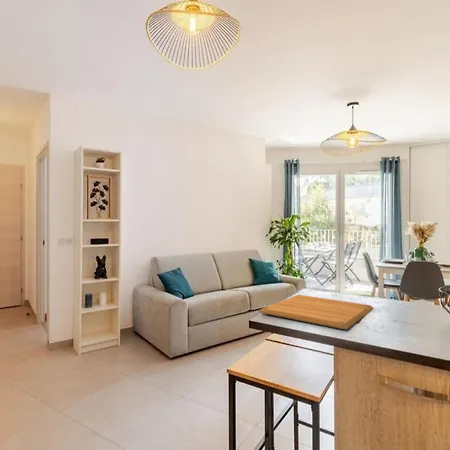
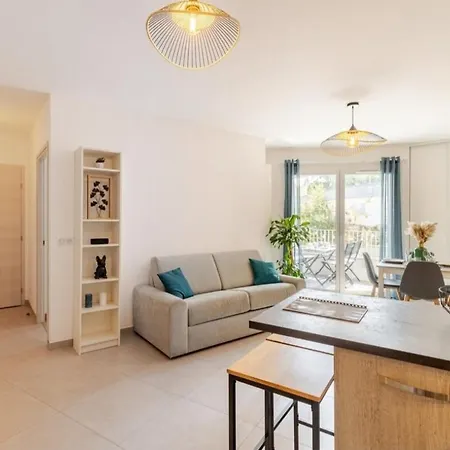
- chopping board (317, 308)
